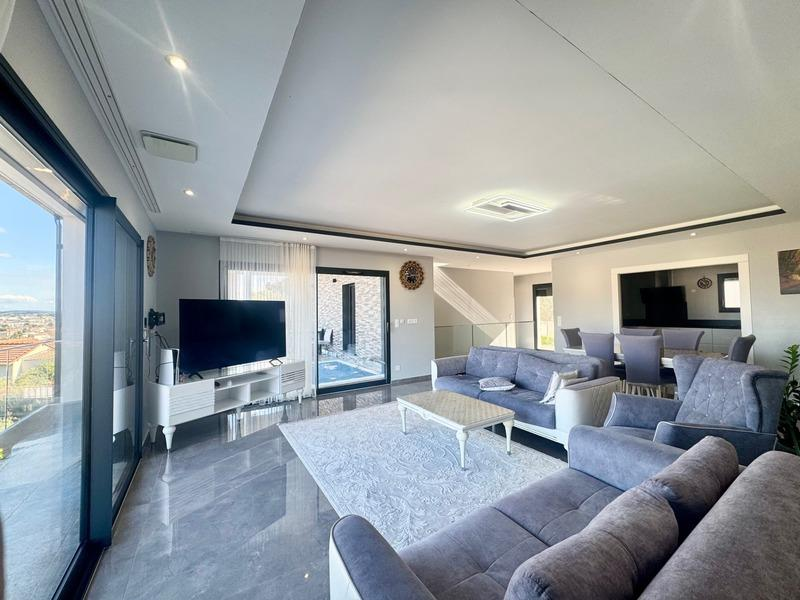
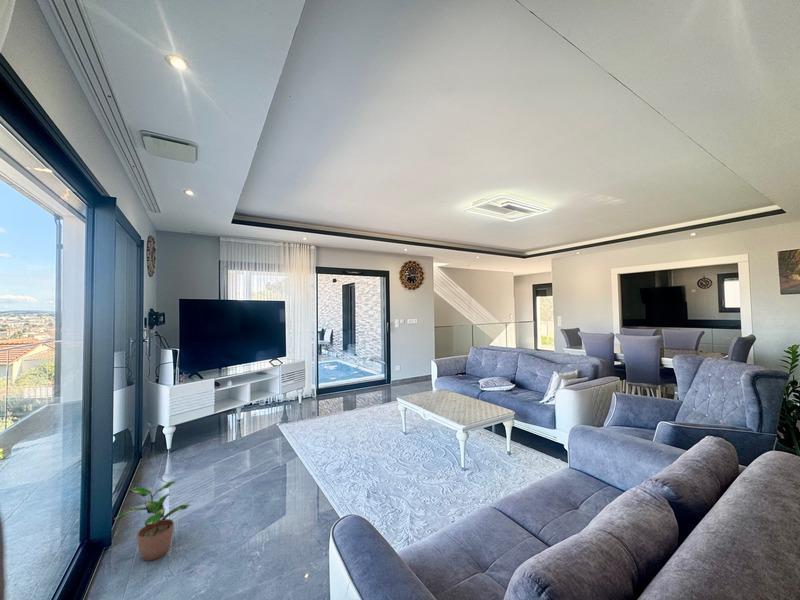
+ potted plant (152, 518)
